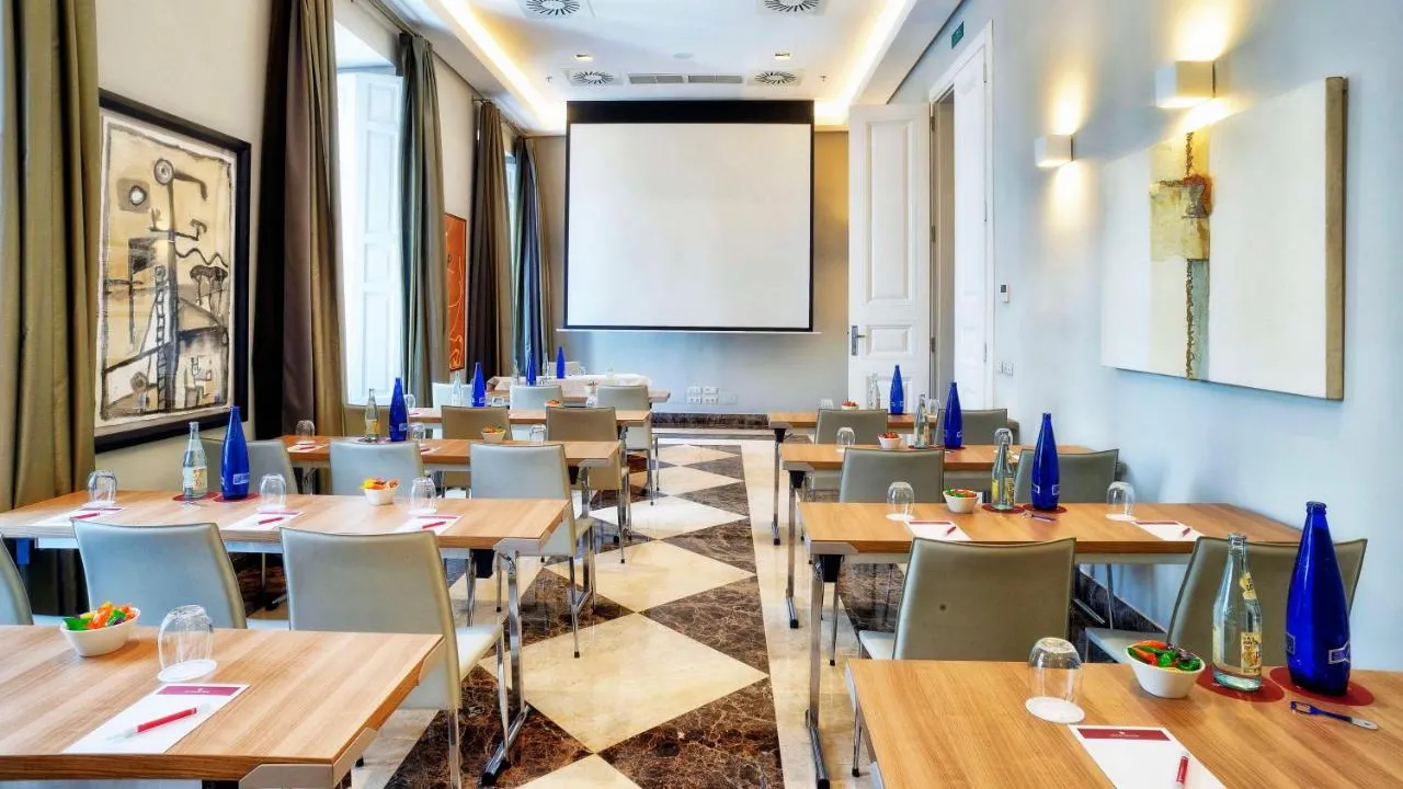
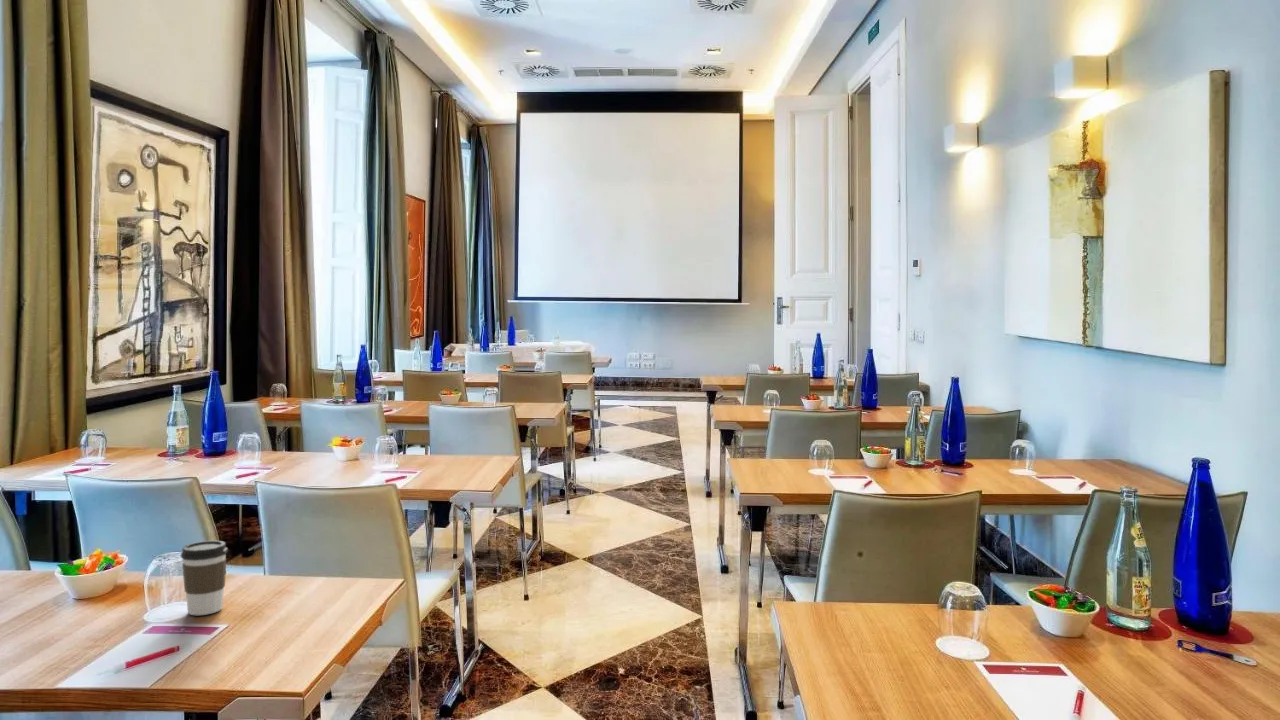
+ coffee cup (204, 577)
